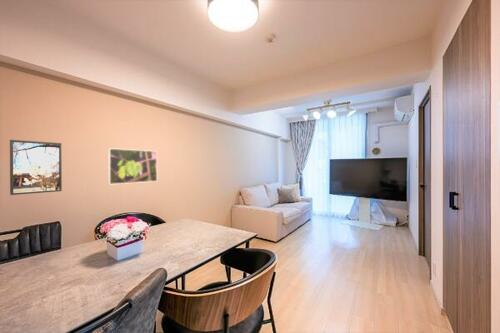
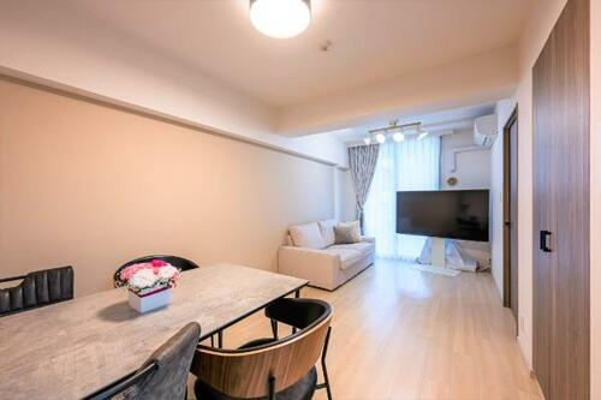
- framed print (134, 166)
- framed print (37, 167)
